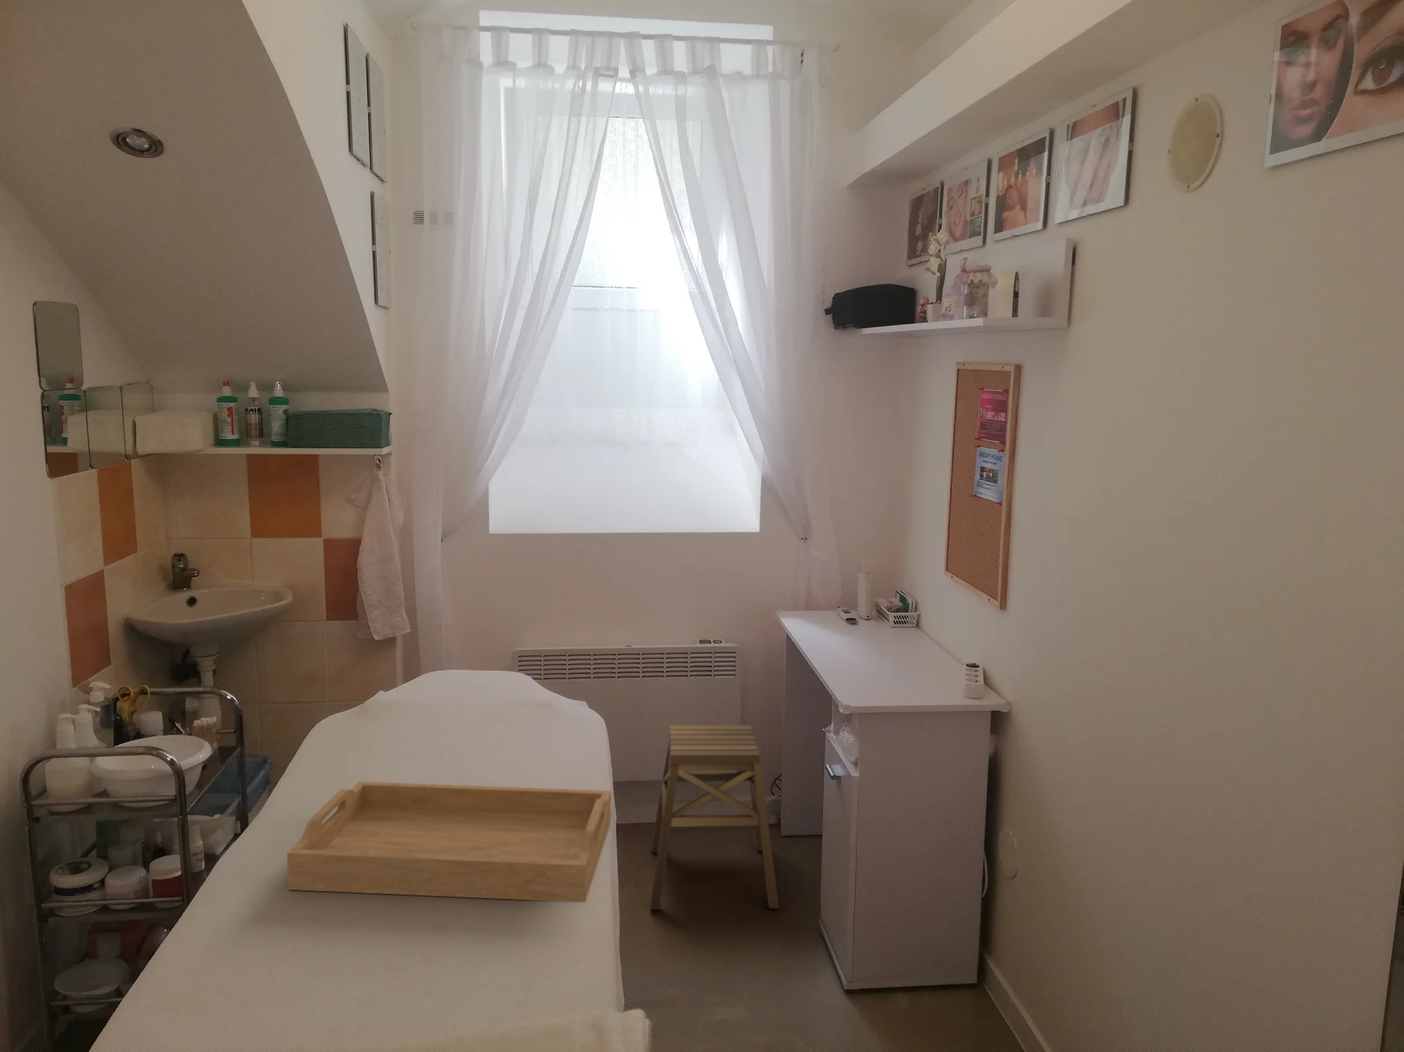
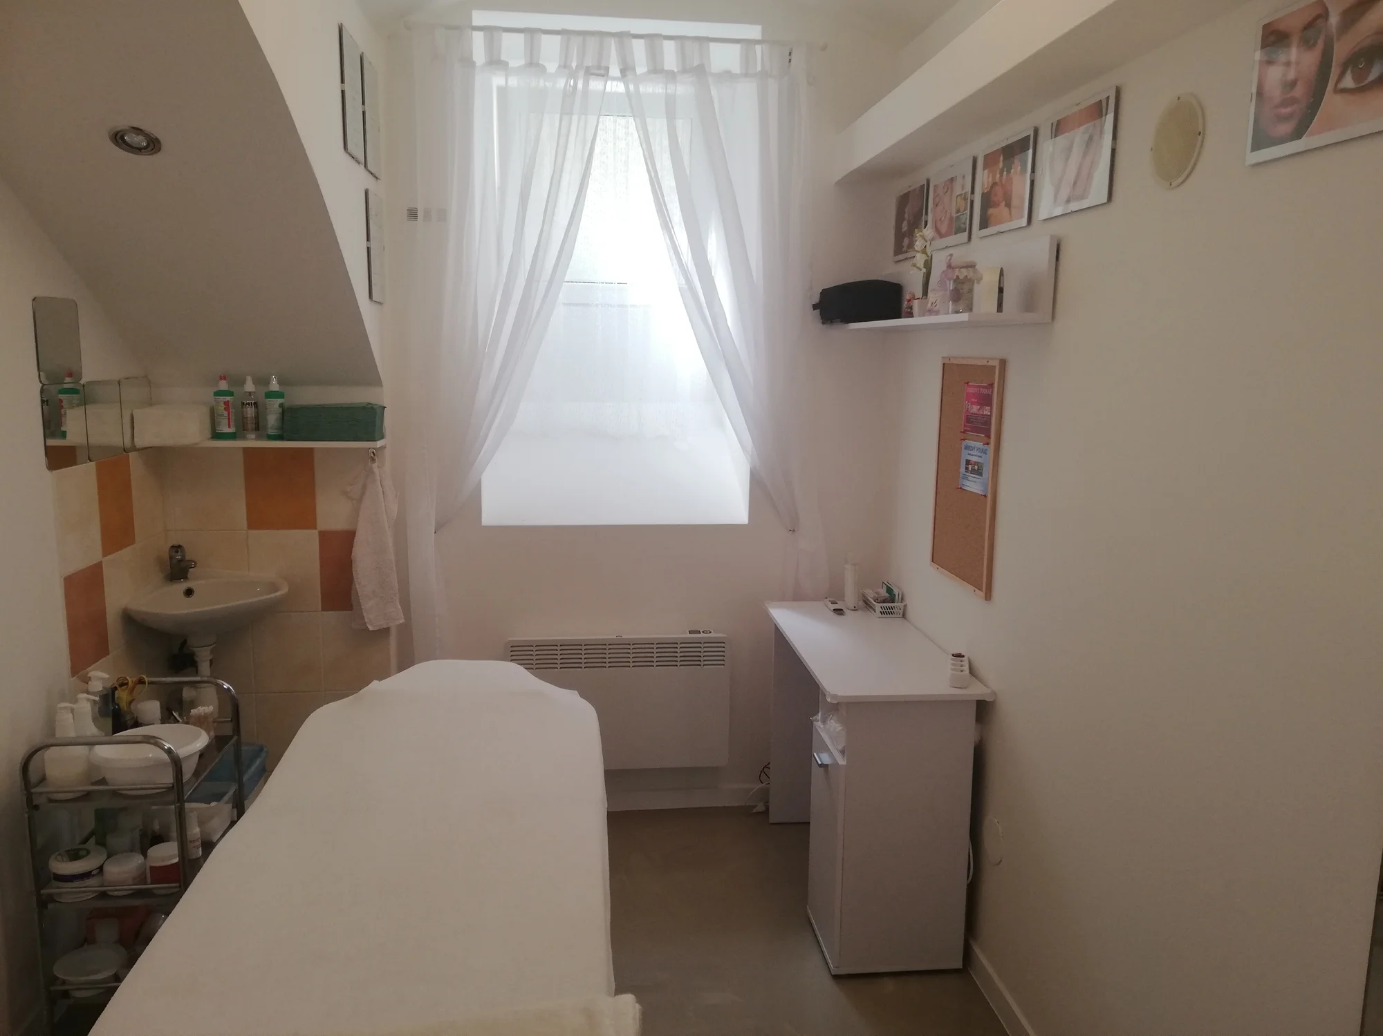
- serving tray (462, 831)
- stool (712, 814)
